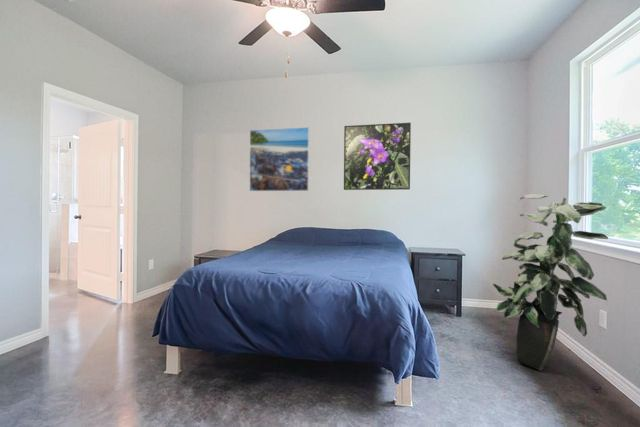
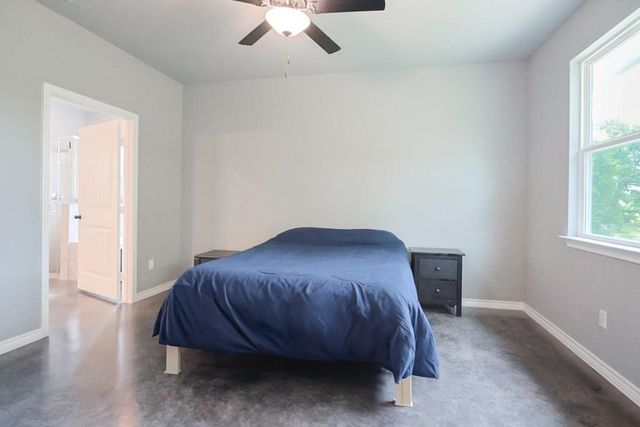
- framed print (278, 160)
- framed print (376, 157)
- indoor plant (544, 279)
